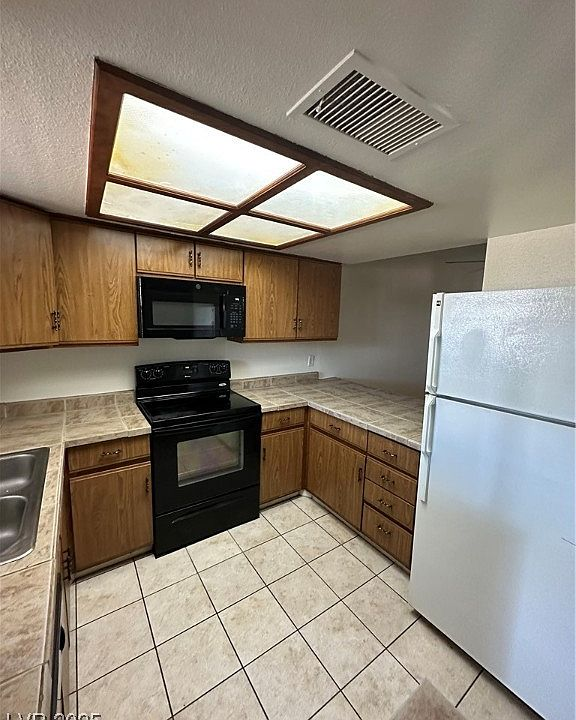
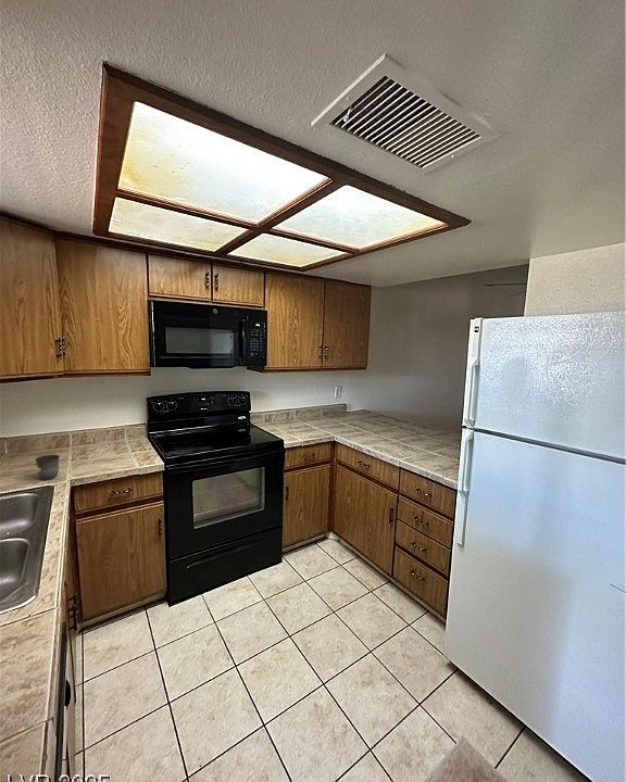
+ mug (46, 466)
